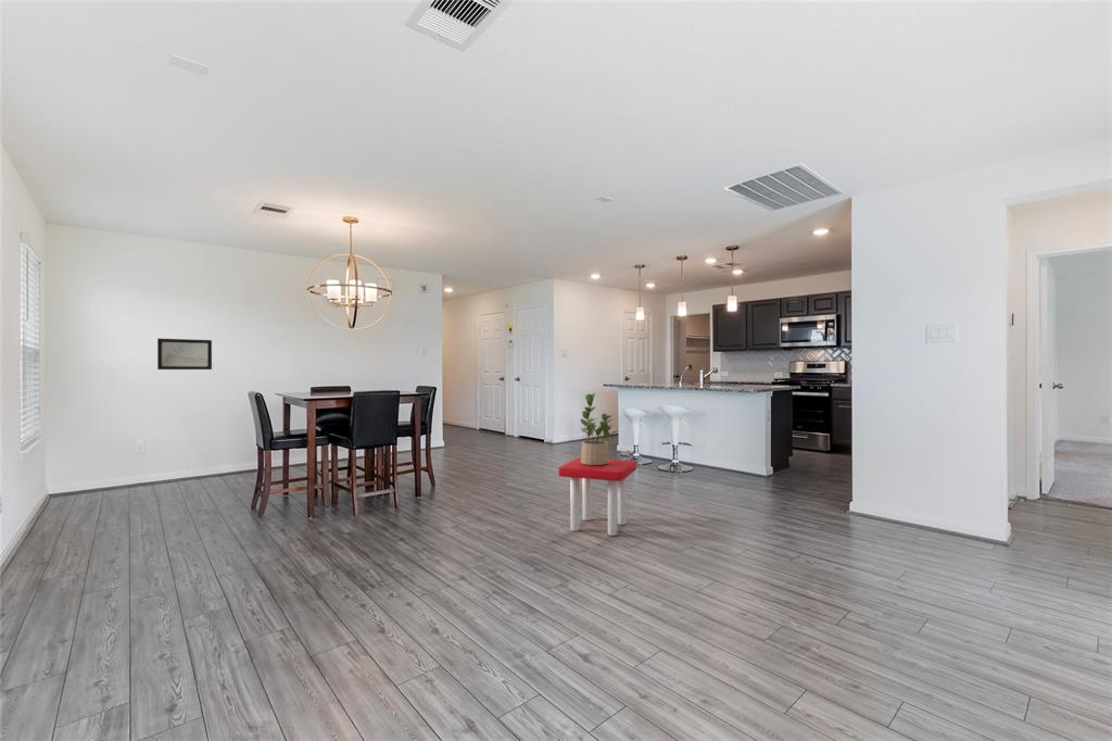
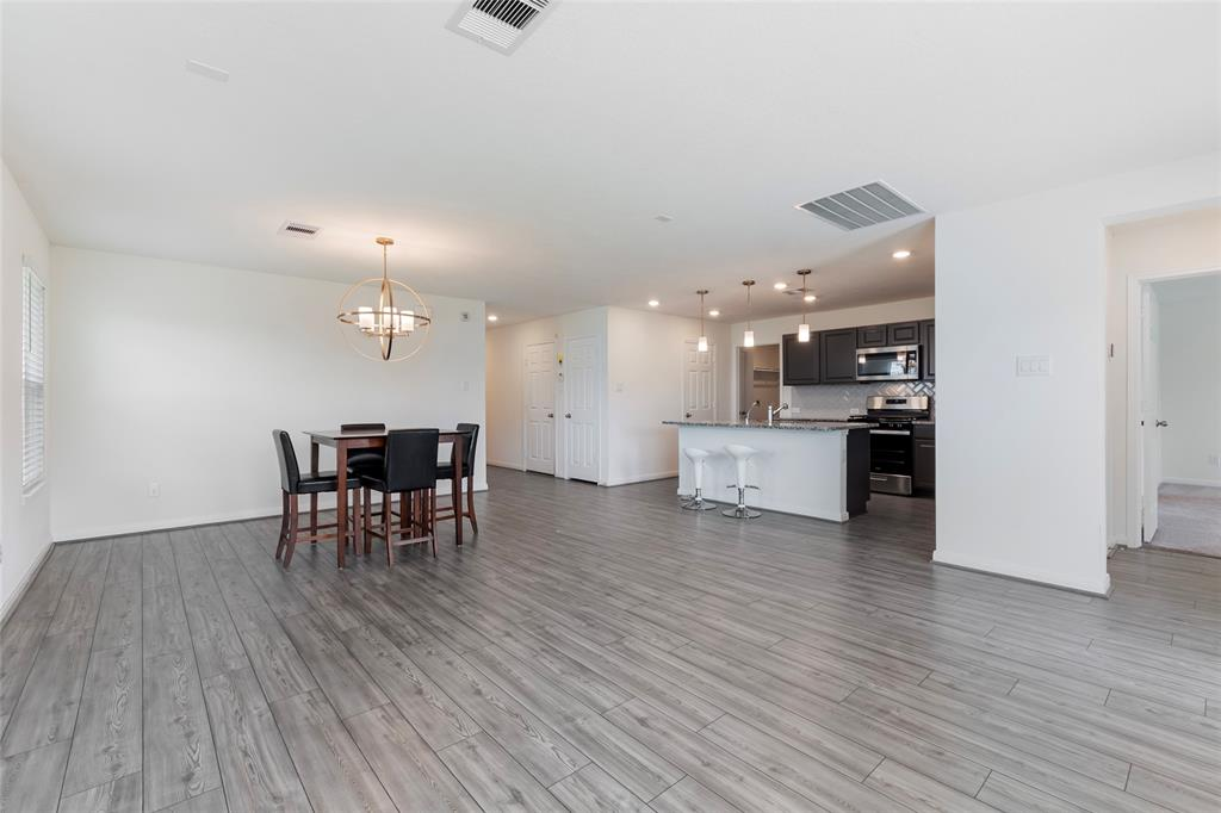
- potted plant (598, 428)
- wall art (185, 354)
- stool (590, 494)
